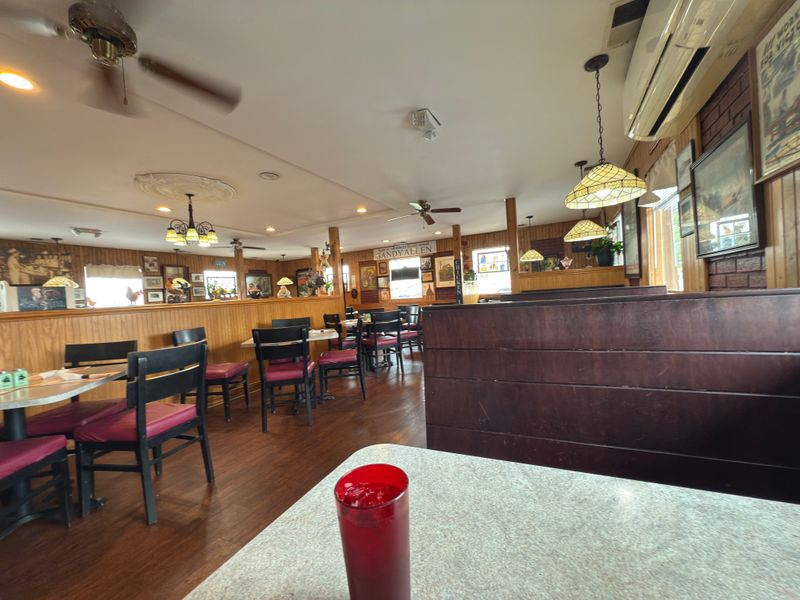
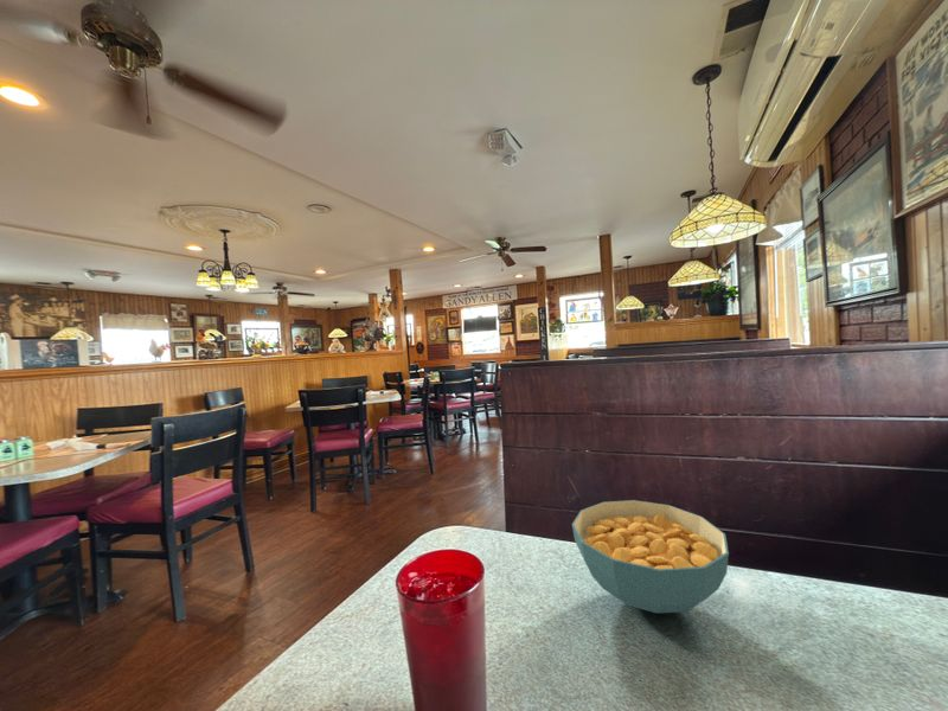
+ cereal bowl (646, 562)
